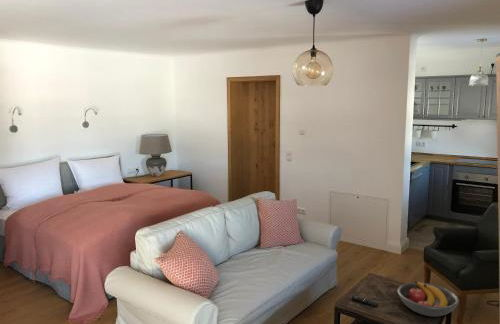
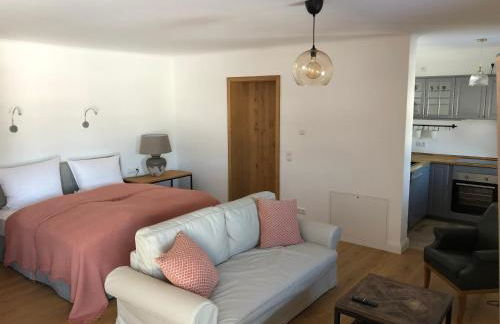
- fruit bowl (427, 299)
